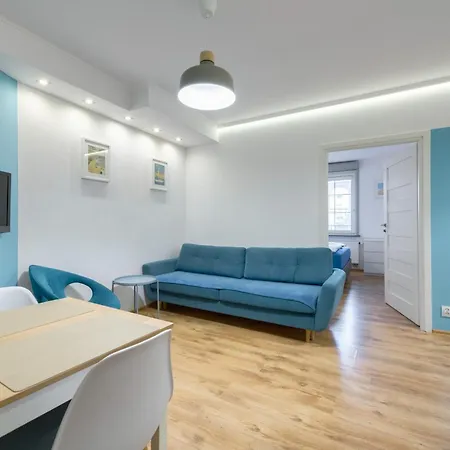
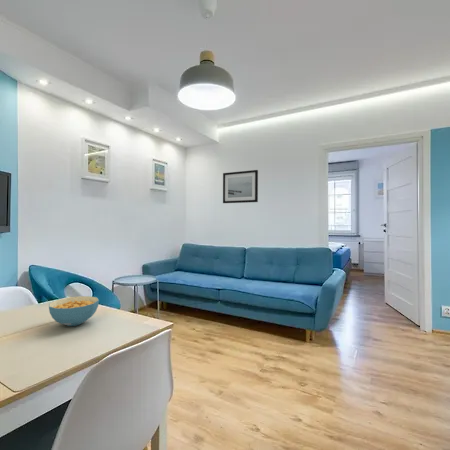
+ wall art (239, 187)
+ cereal bowl (74, 312)
